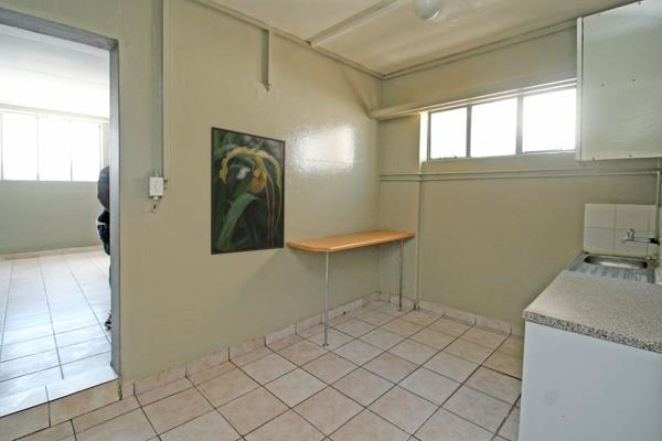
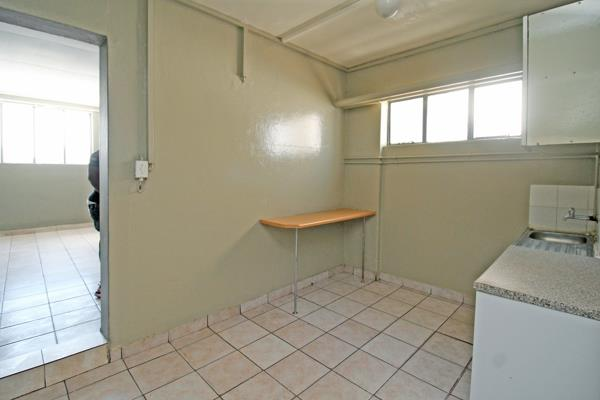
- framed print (250, 193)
